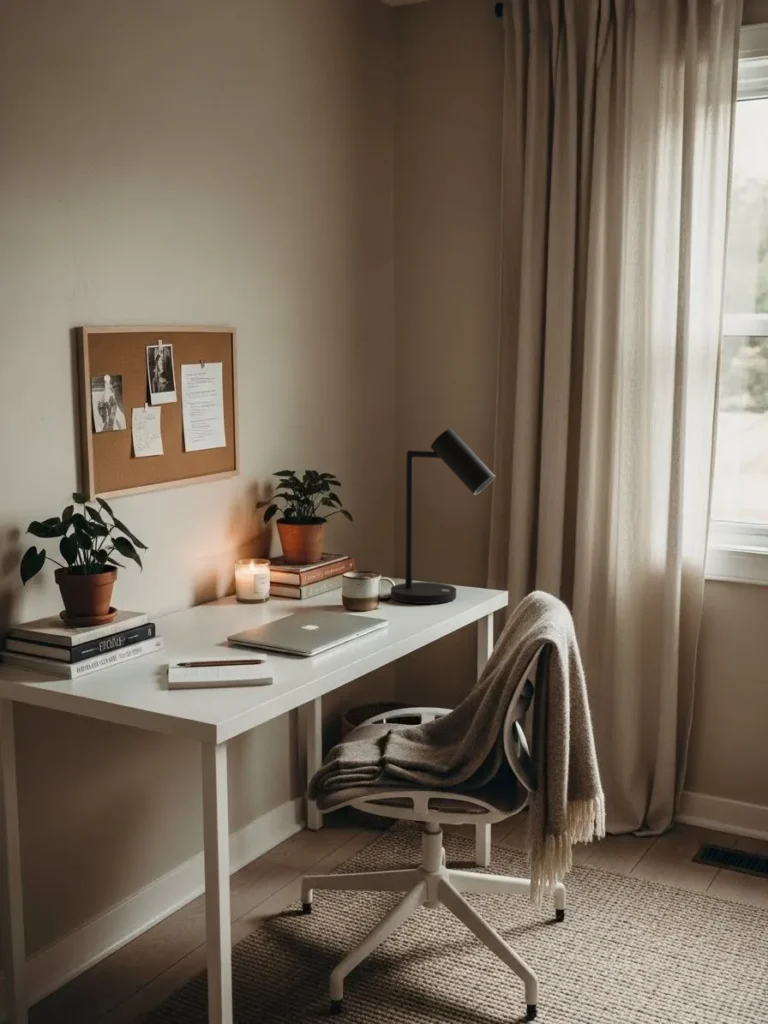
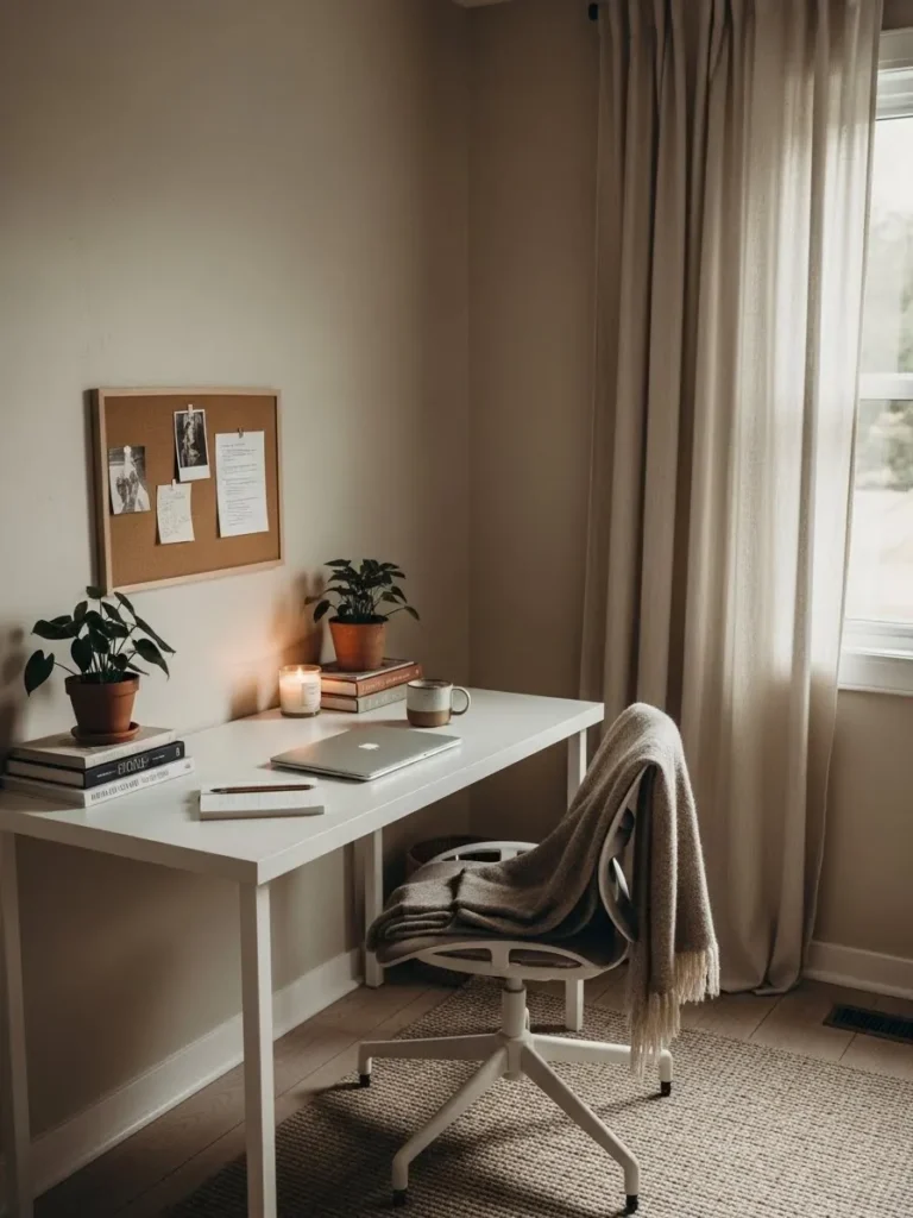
- desk lamp (412, 514)
